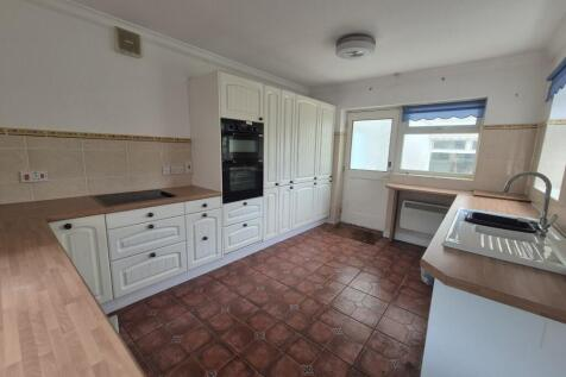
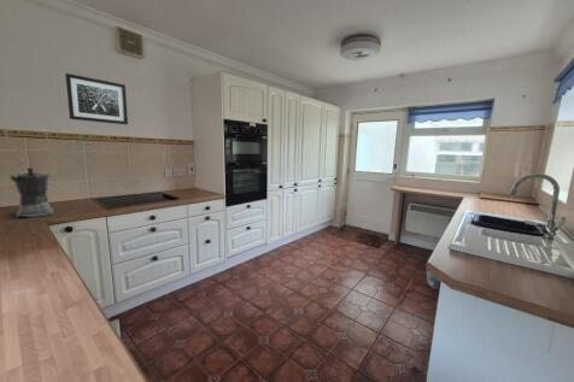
+ coffee maker (33, 190)
+ wall art (99, 100)
